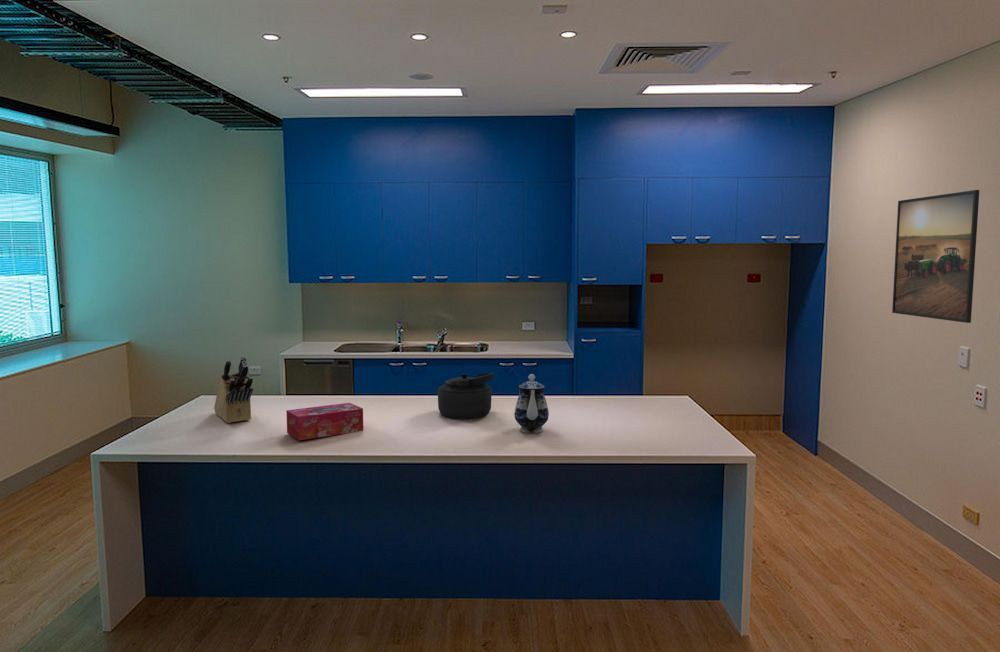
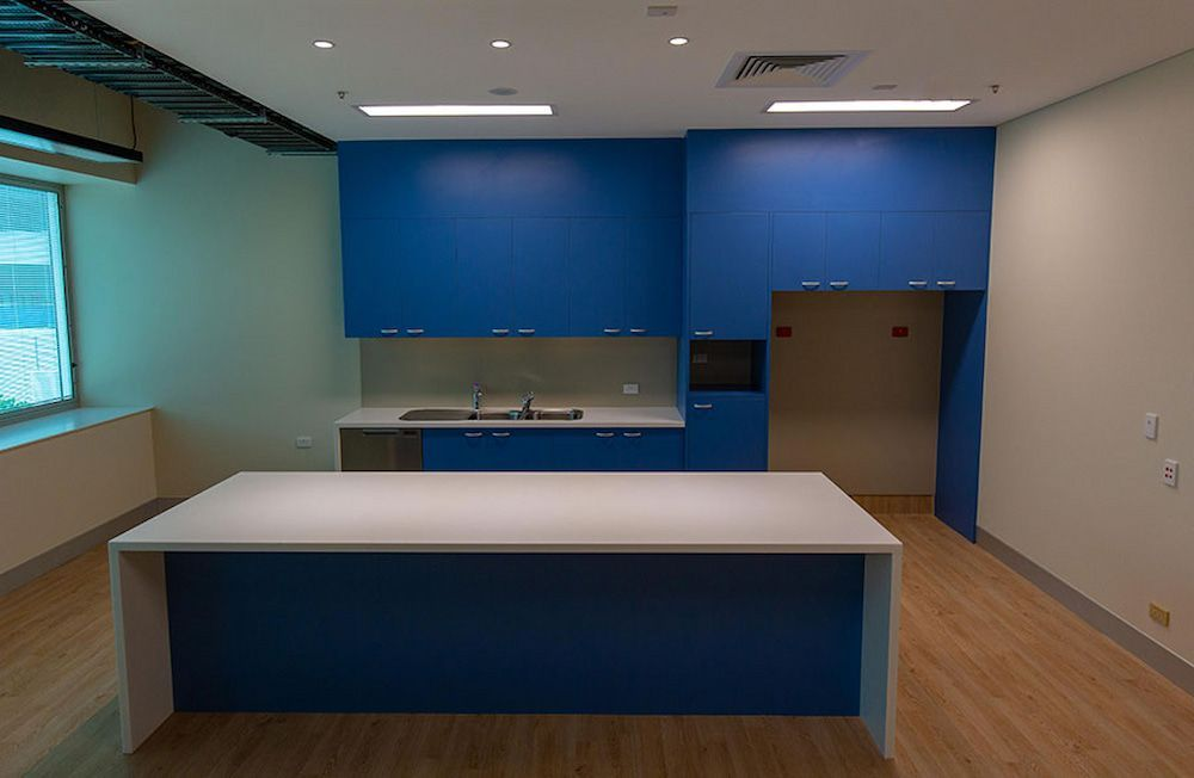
- knife block (233, 386)
- kettle (466, 393)
- tissue box (325, 420)
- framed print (931, 257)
- teapot (531, 402)
